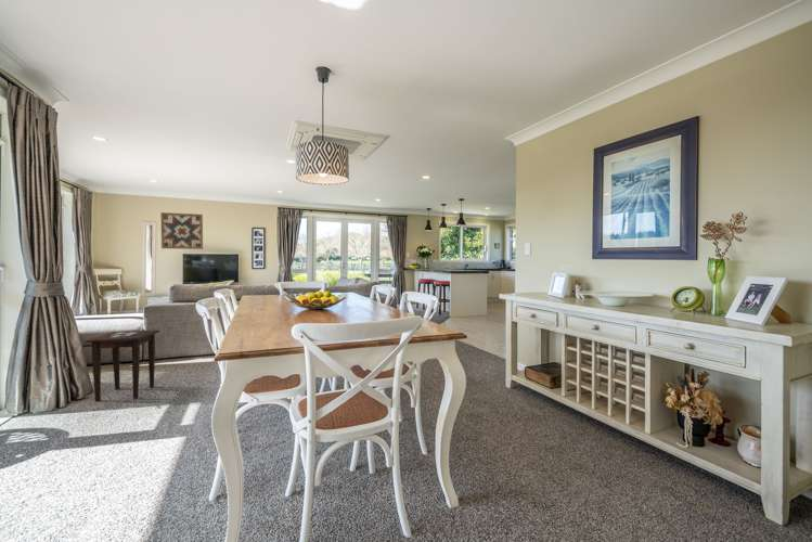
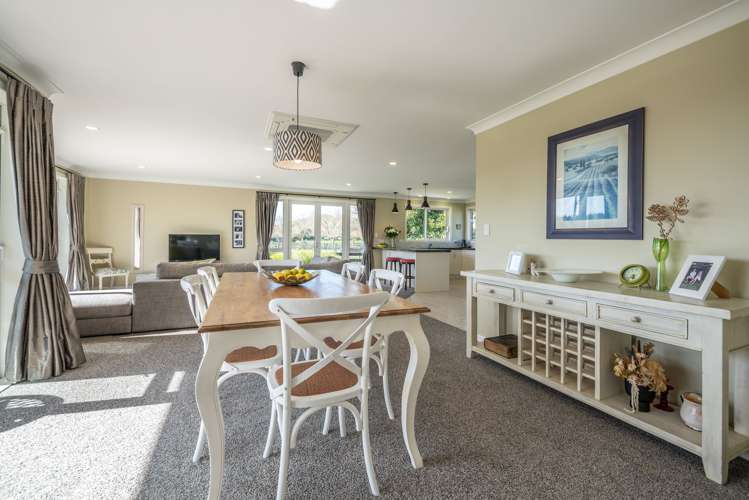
- side table (118, 363)
- wall art (182, 231)
